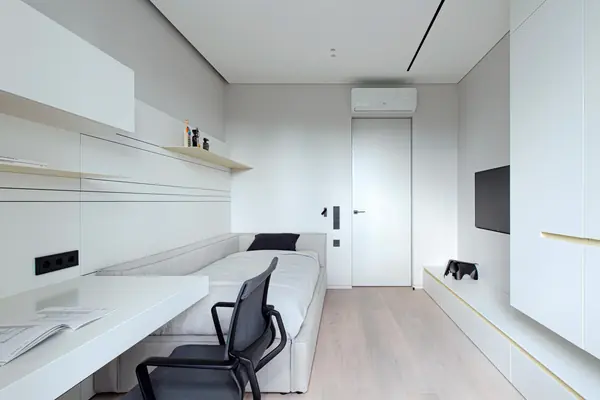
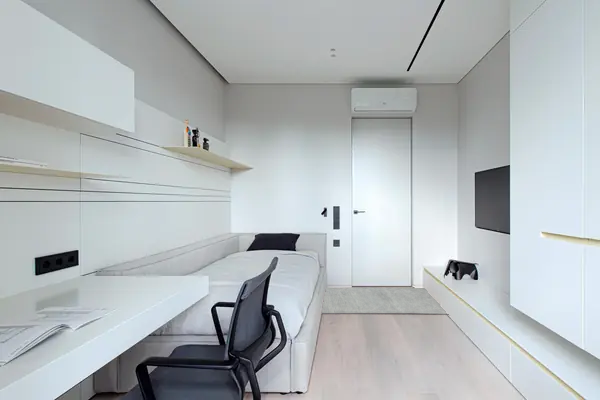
+ rug (390, 299)
